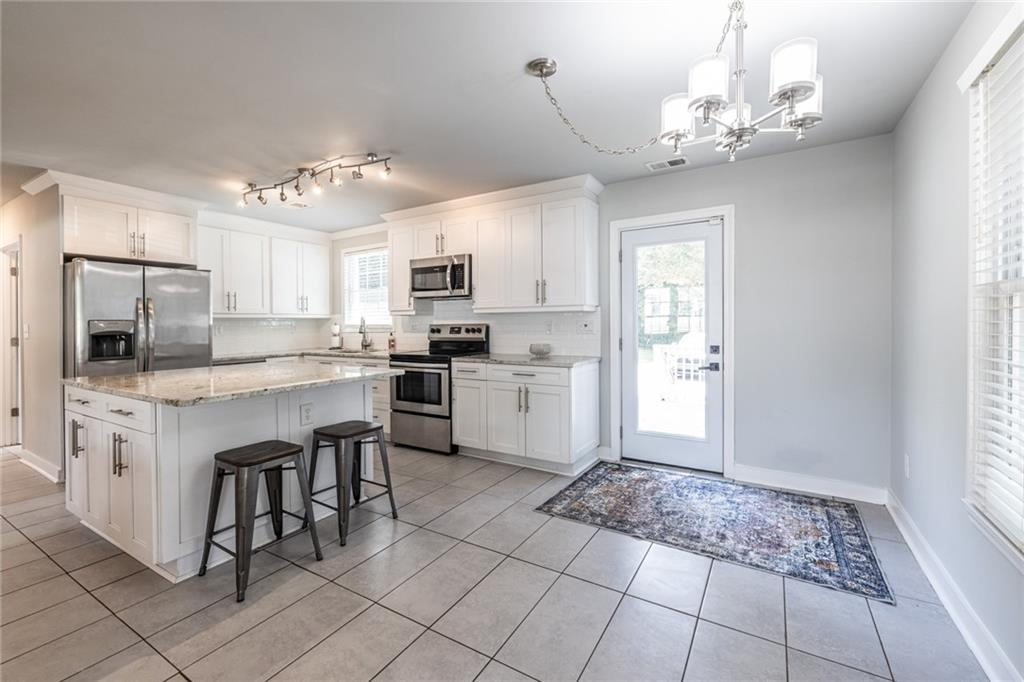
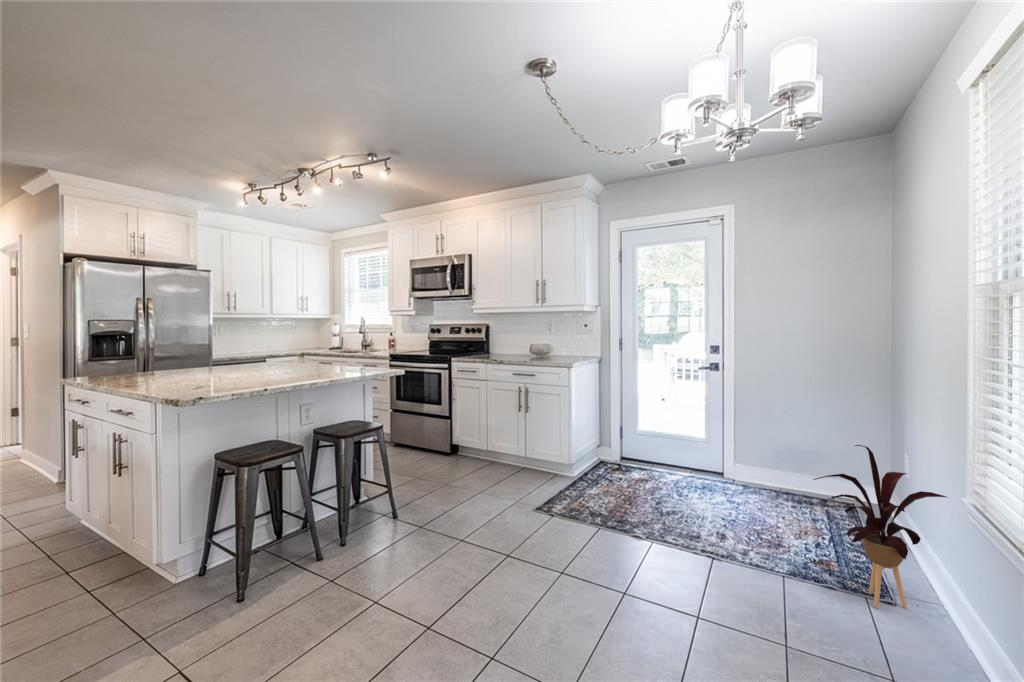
+ house plant (875, 519)
